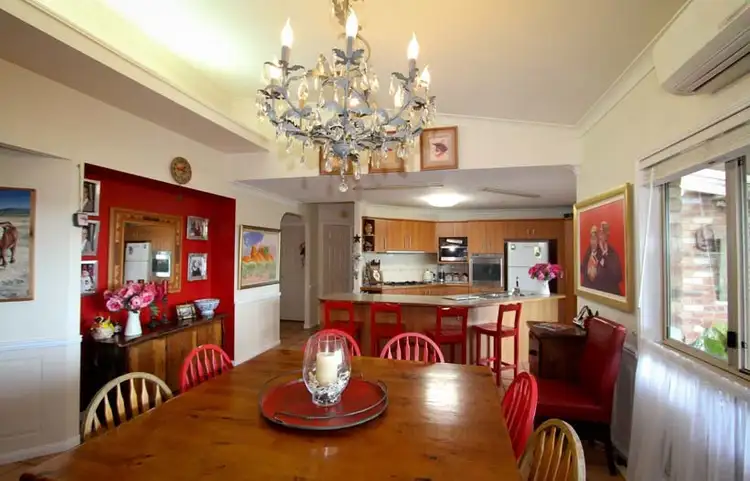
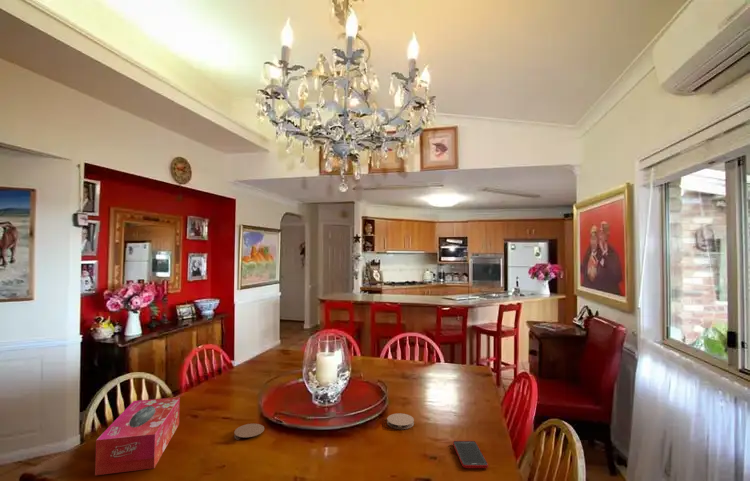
+ coaster (400, 421)
+ cell phone (469, 453)
+ coaster (249, 432)
+ tissue box (142, 431)
